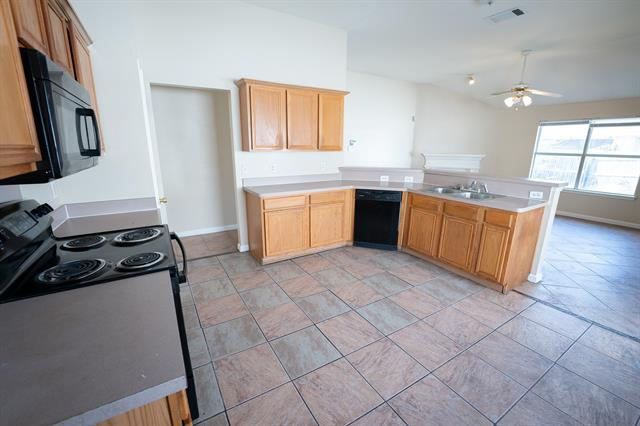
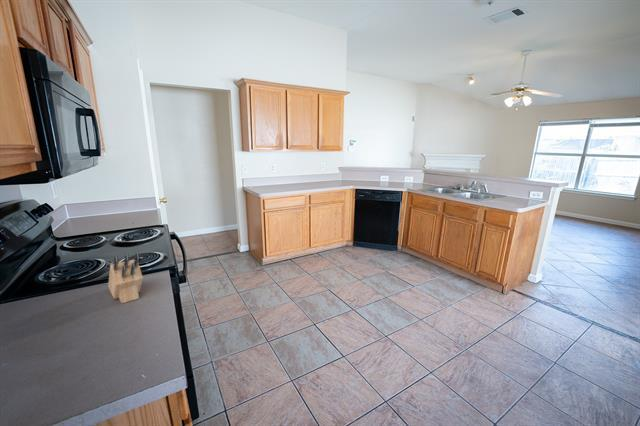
+ knife block (124, 271)
